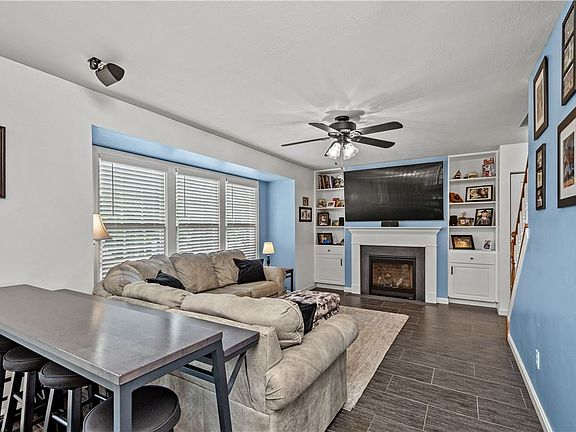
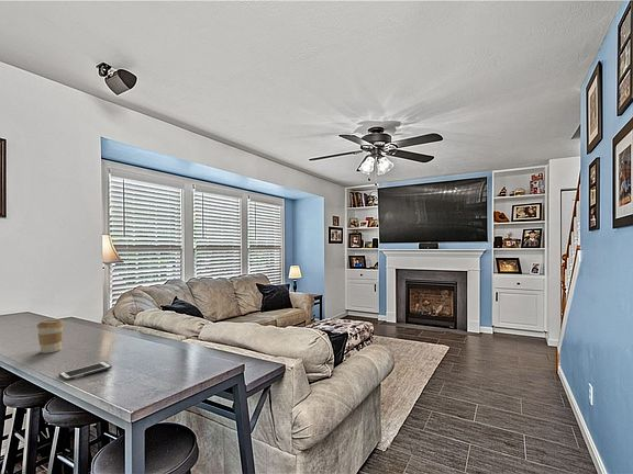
+ coffee cup (51, 335)
+ cell phone (86, 370)
